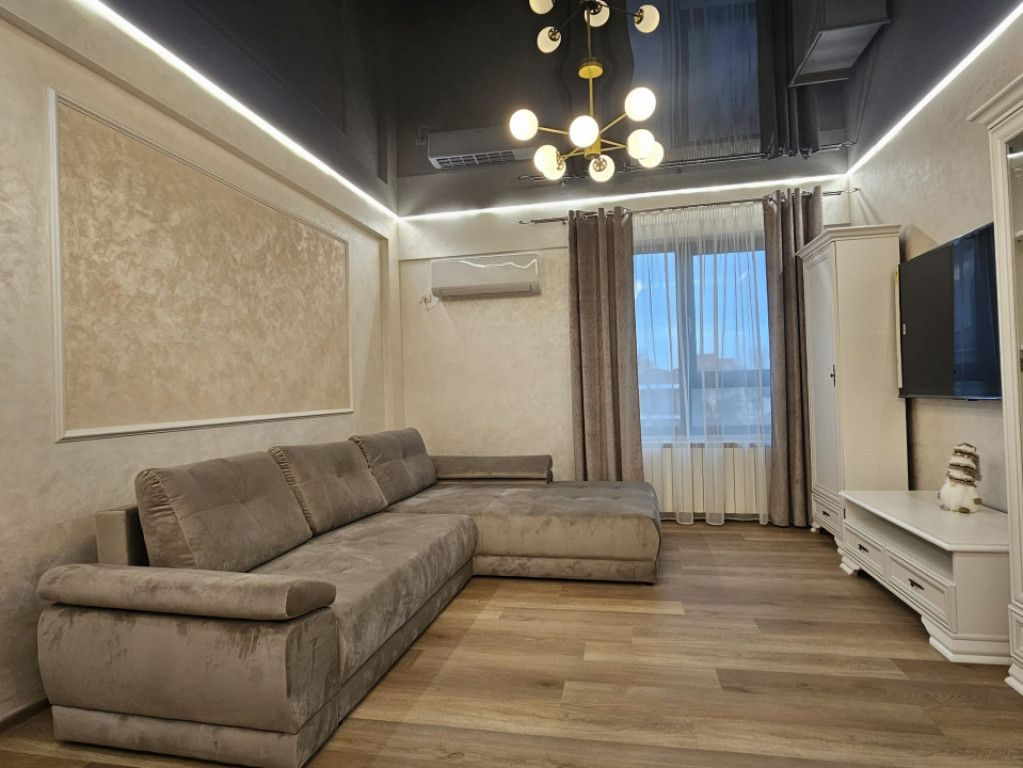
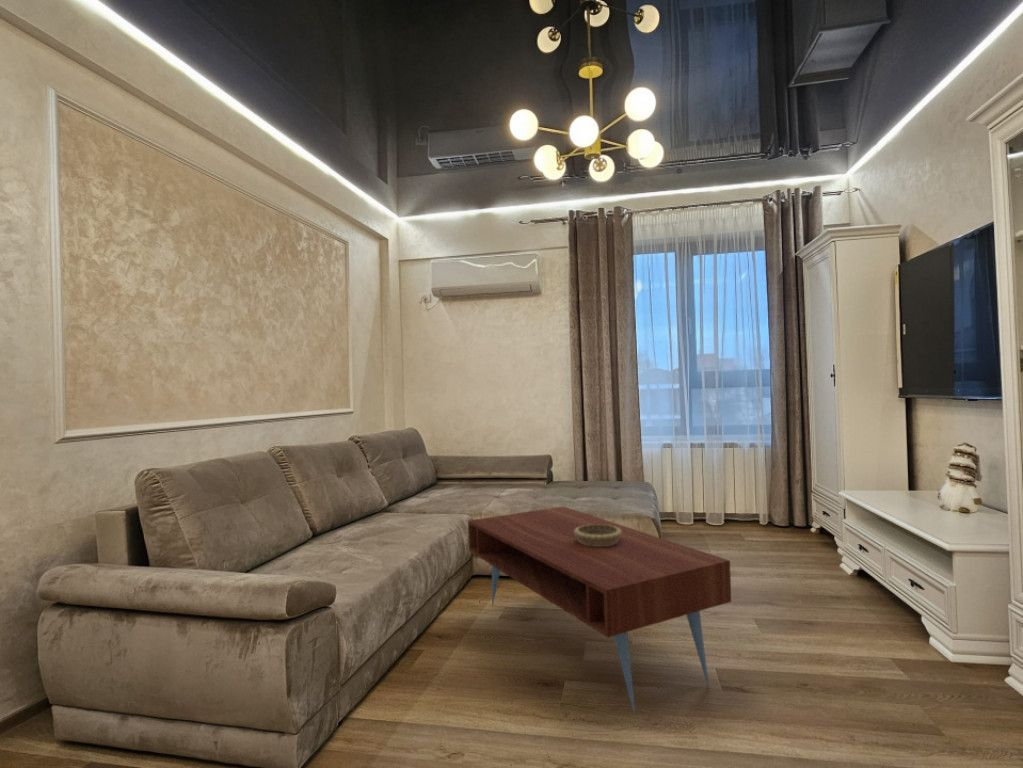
+ coffee table (580, 589)
+ decorative bowl (597, 534)
